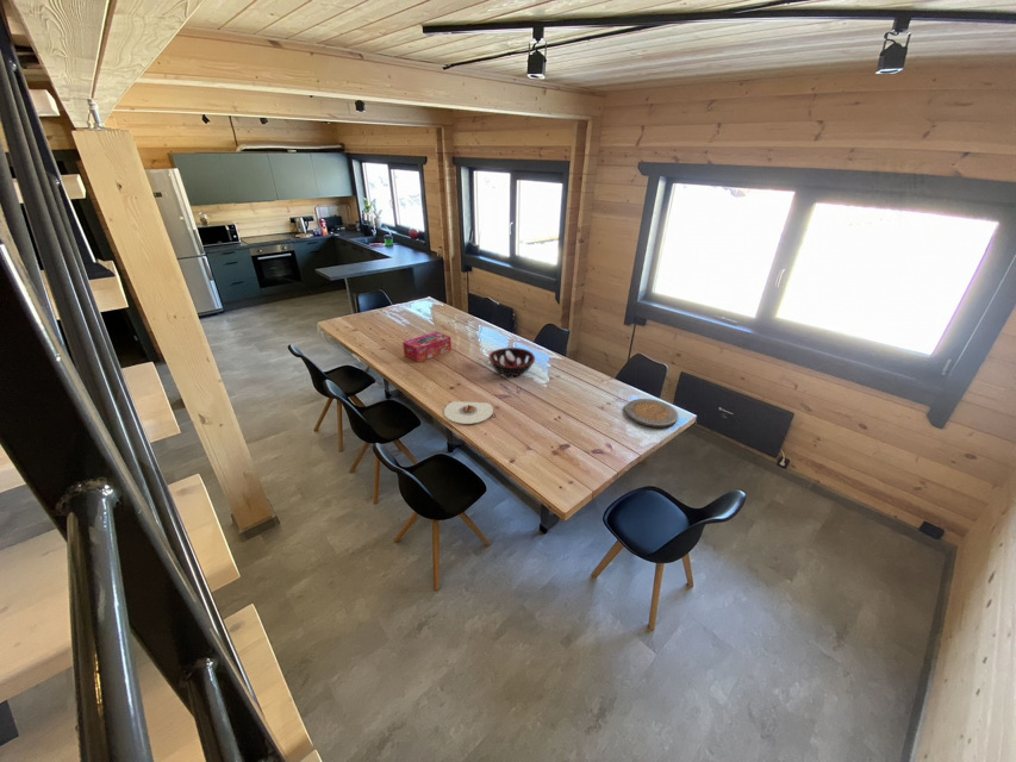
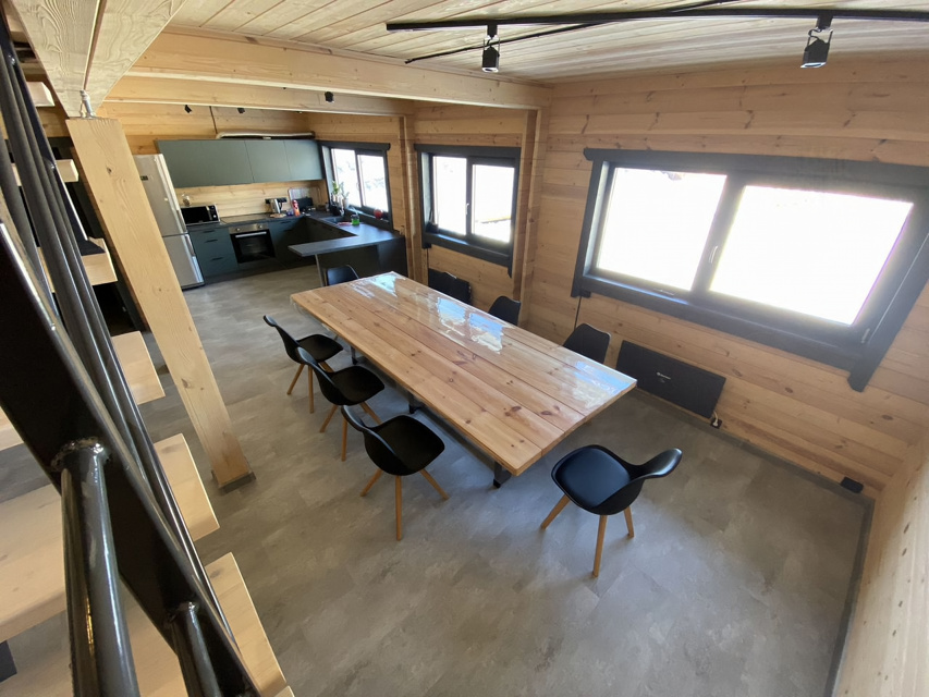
- plate (650, 412)
- plate (468, 408)
- decorative bowl (511, 363)
- tissue box (428, 345)
